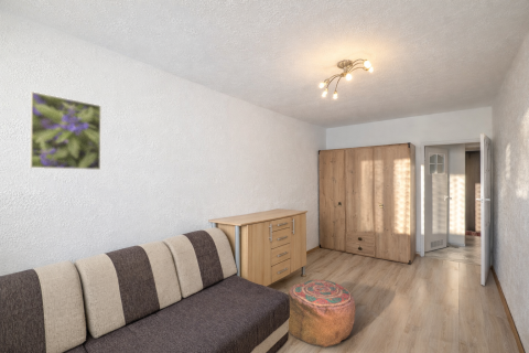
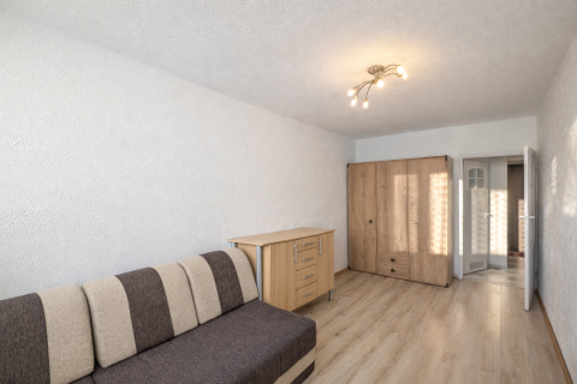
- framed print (67, 133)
- ottoman (319, 307)
